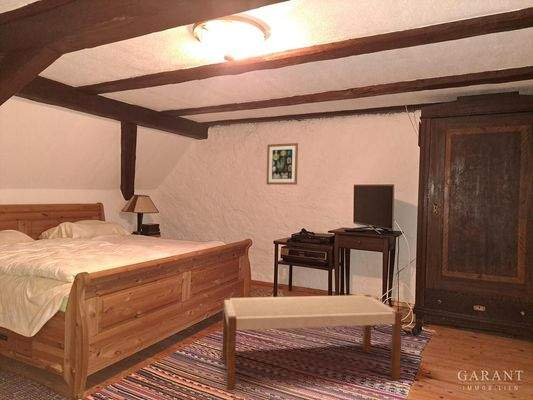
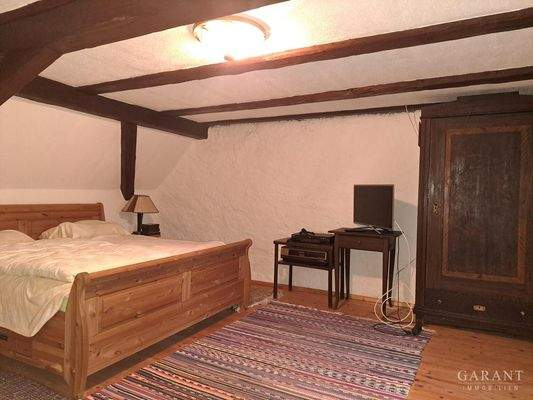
- wall art (281, 164)
- bench (304, 327)
